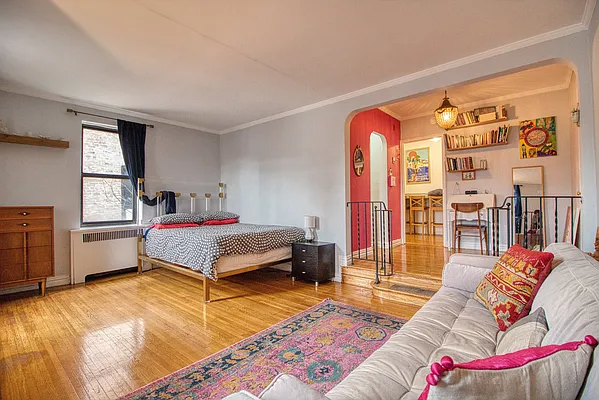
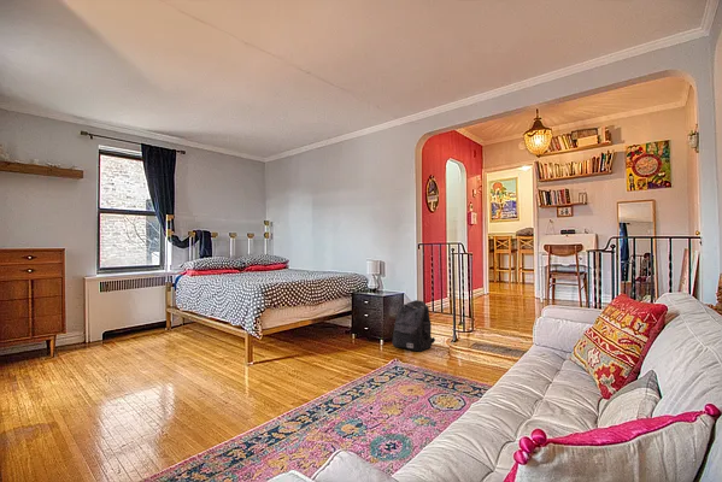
+ backpack (412, 323)
